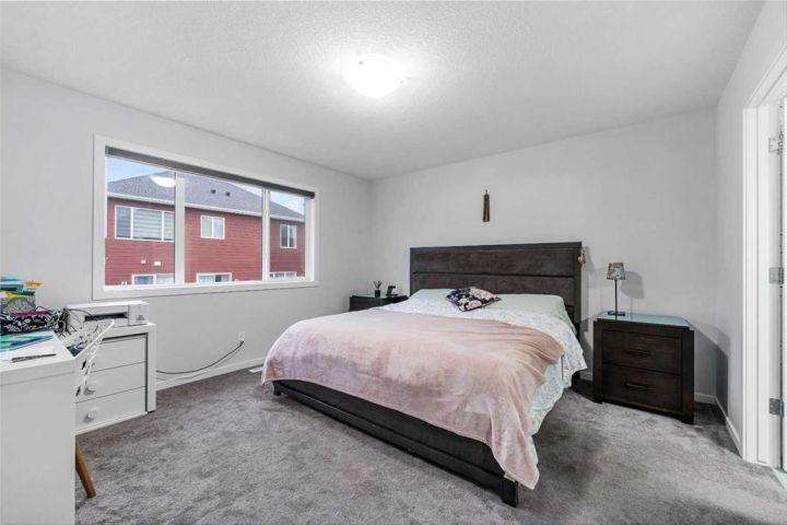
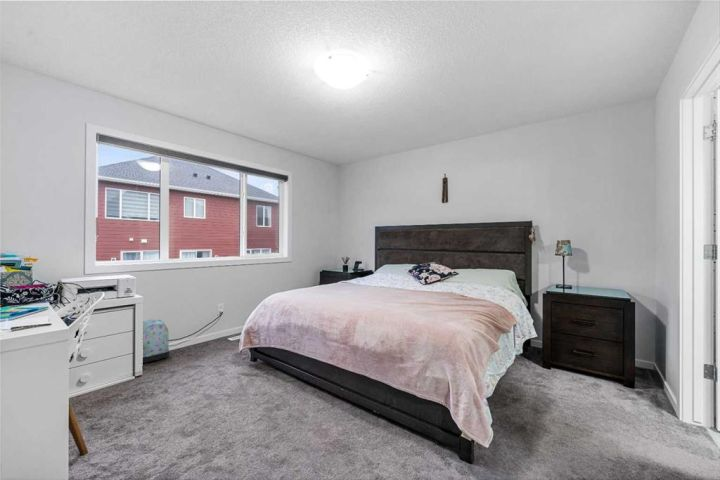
+ backpack (153, 339)
